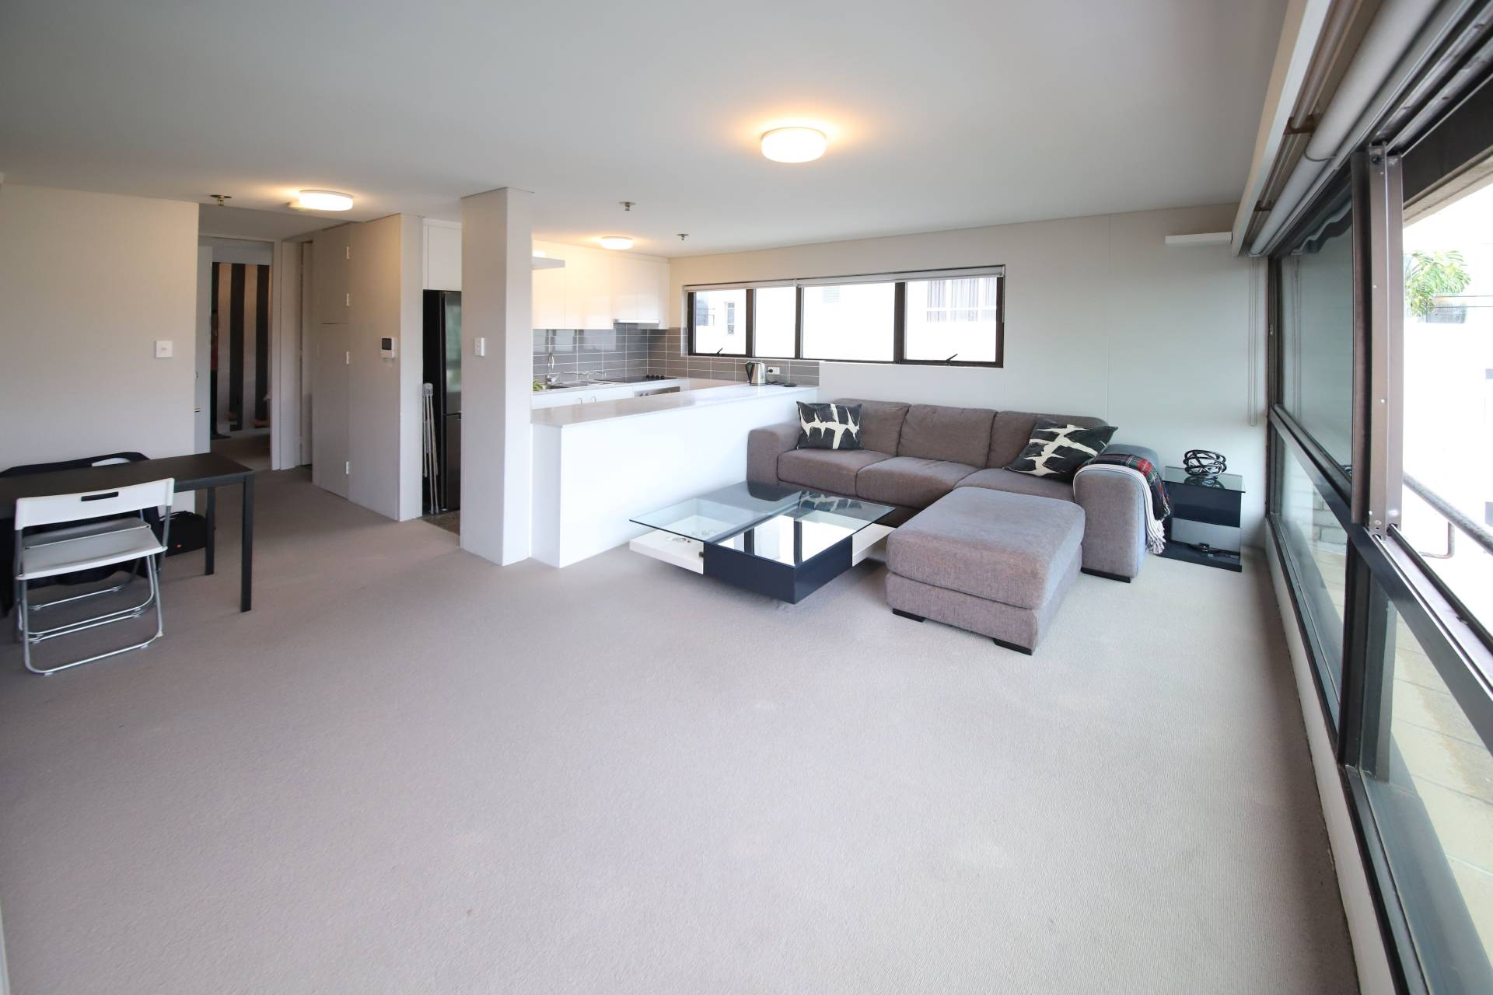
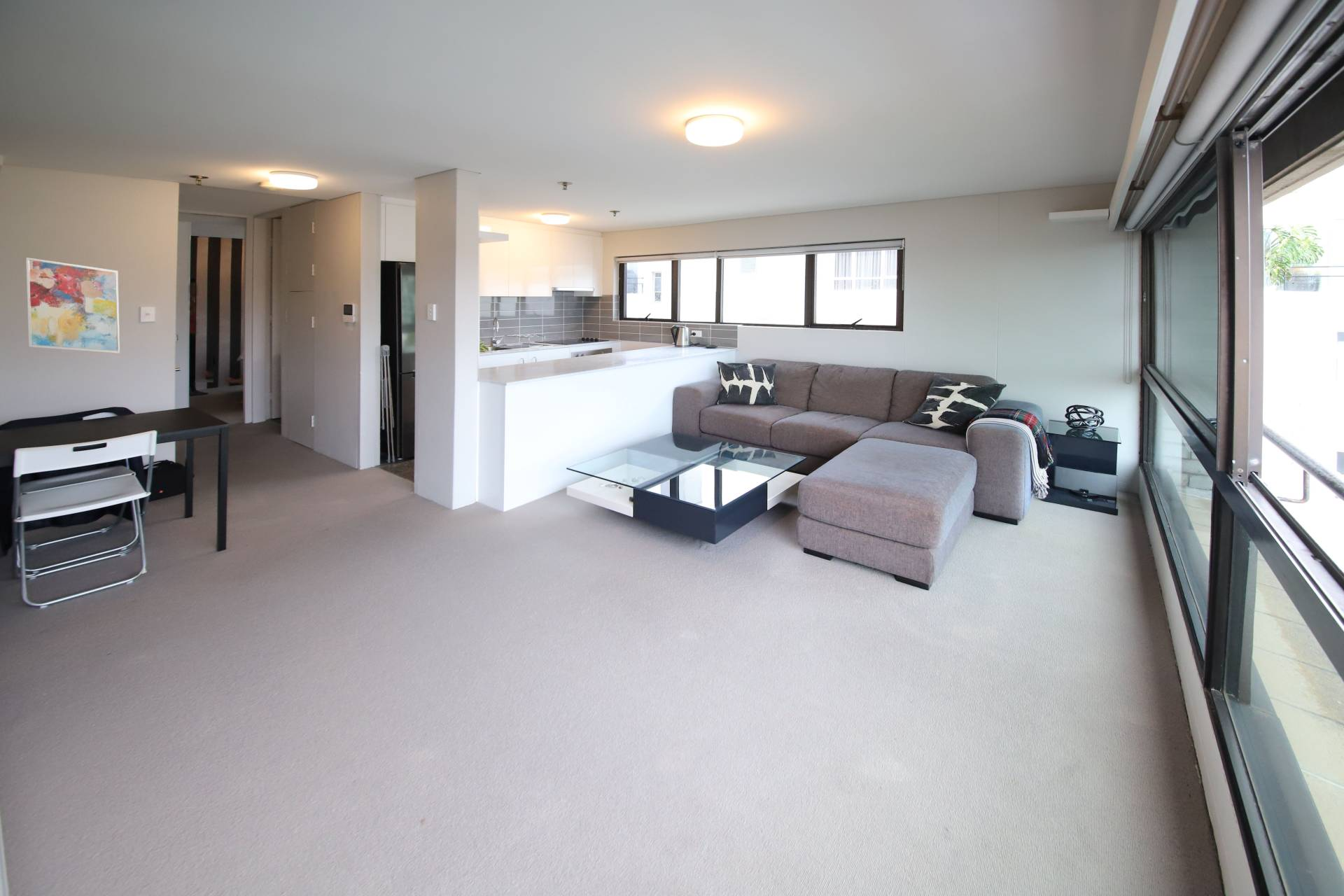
+ wall art (74, 307)
